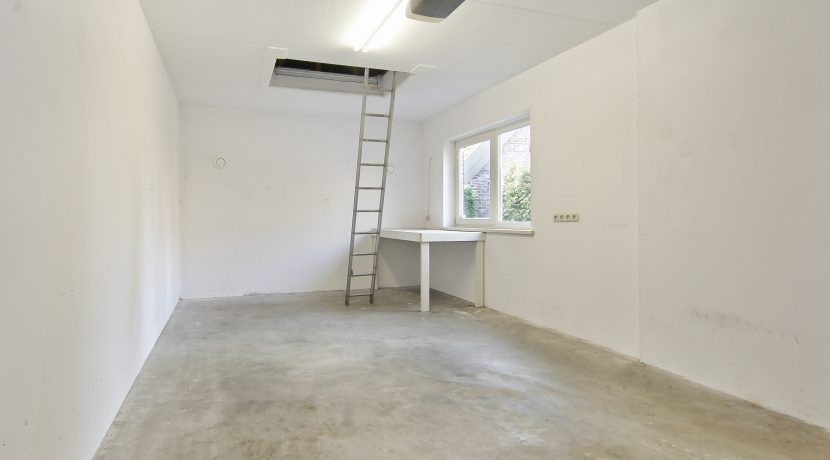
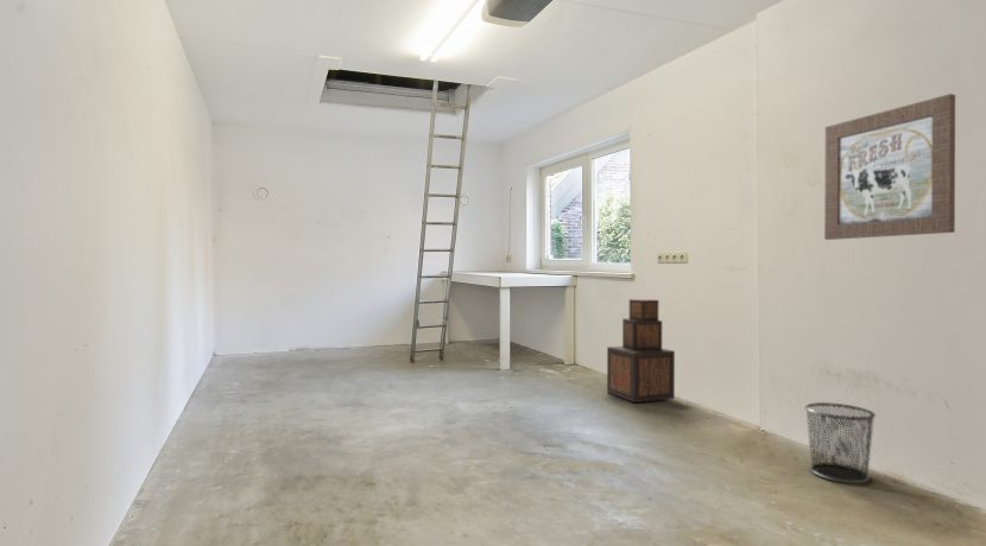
+ wall art (883, 173)
+ waste bin (839, 440)
+ storage boxes (639, 347)
